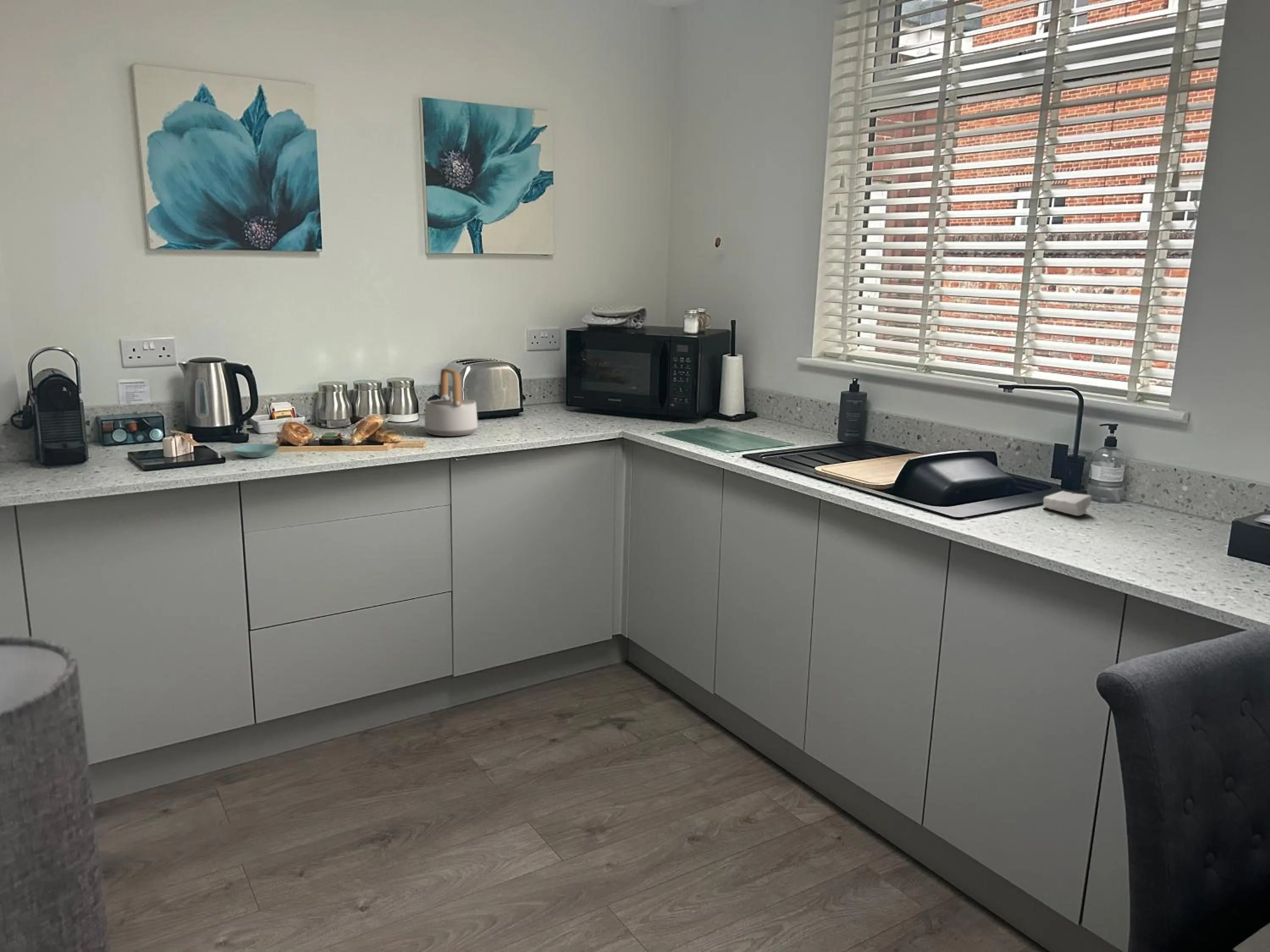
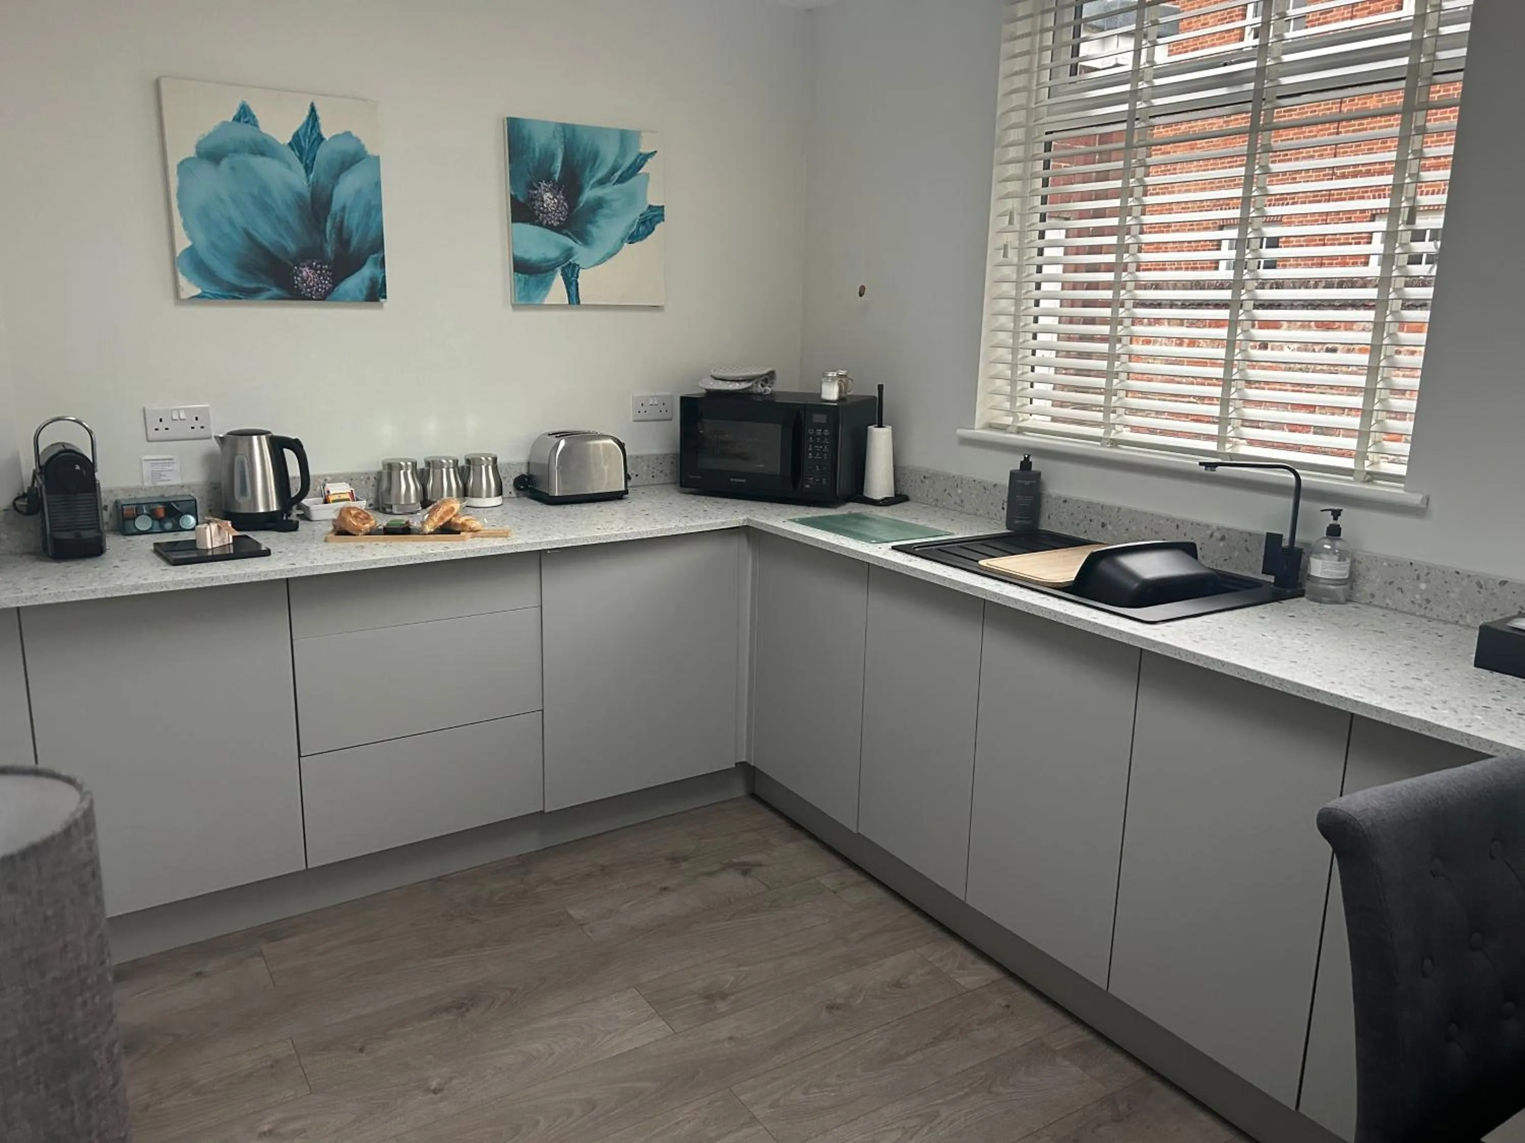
- saucer (257, 451)
- soap bar (1067, 501)
- teapot (449, 401)
